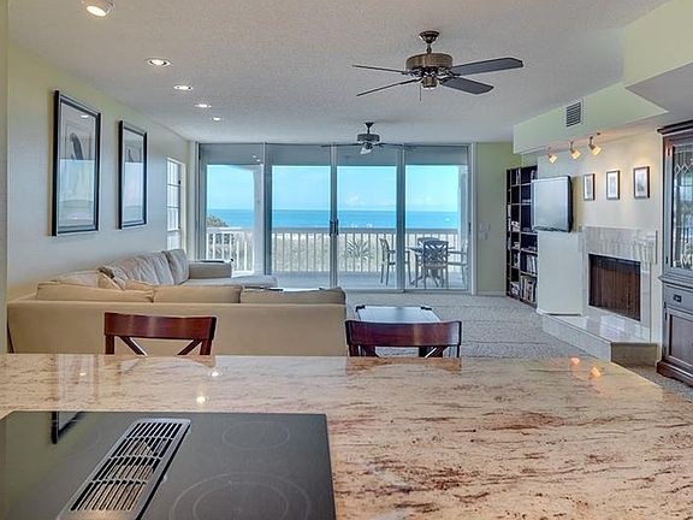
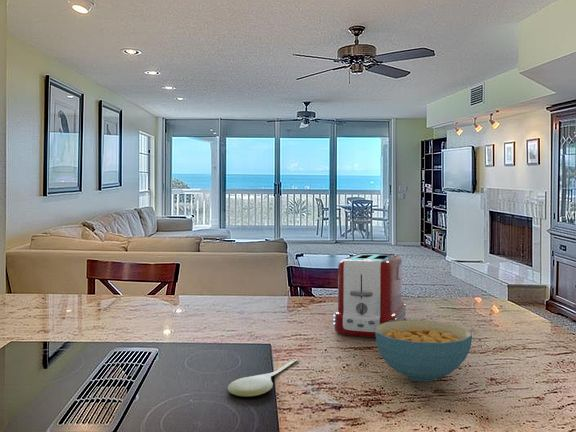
+ cereal bowl (421, 353)
+ toaster (371, 290)
+ spoon (269, 374)
